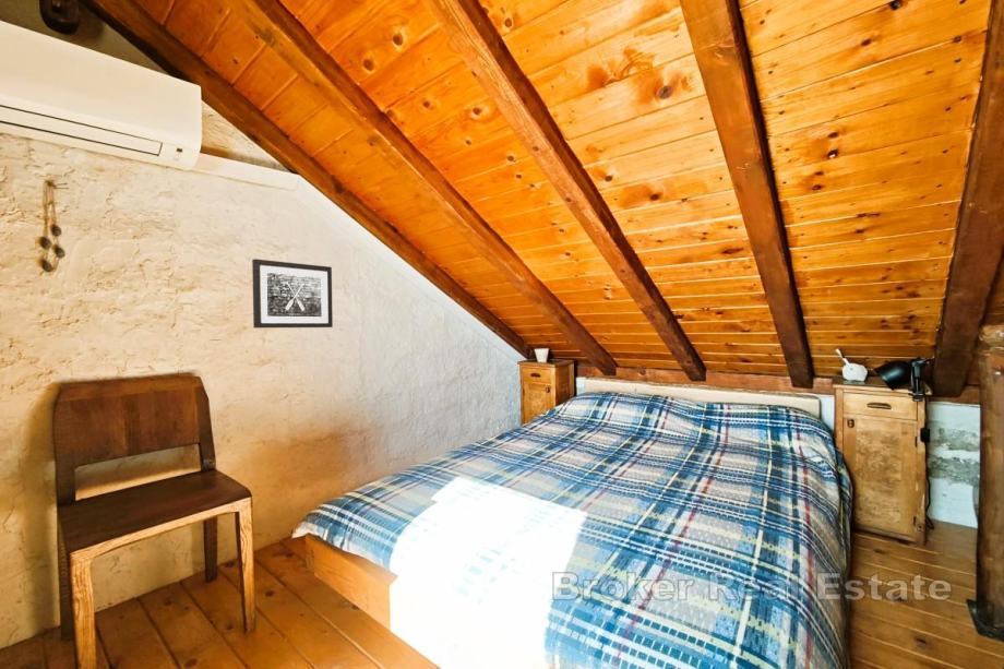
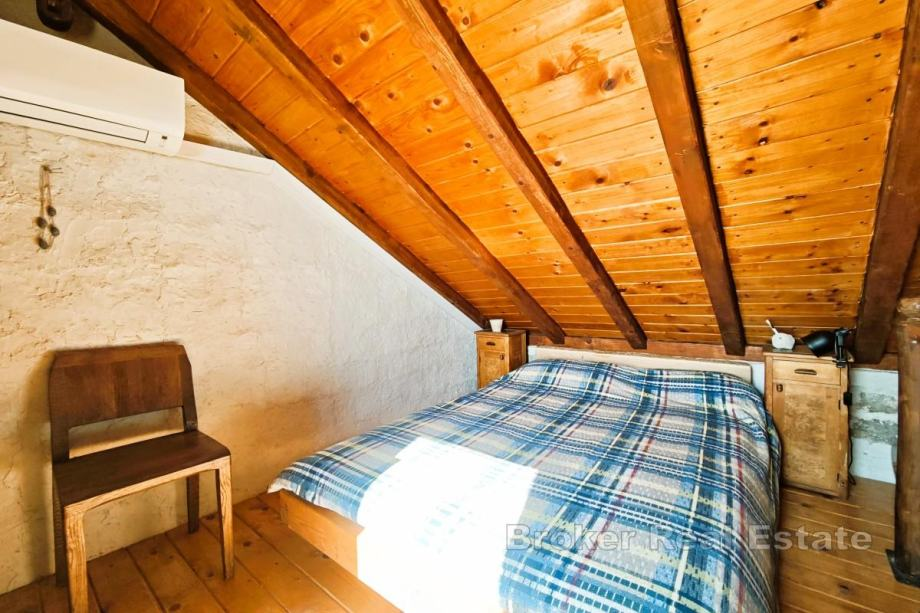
- wall art (295, 295)
